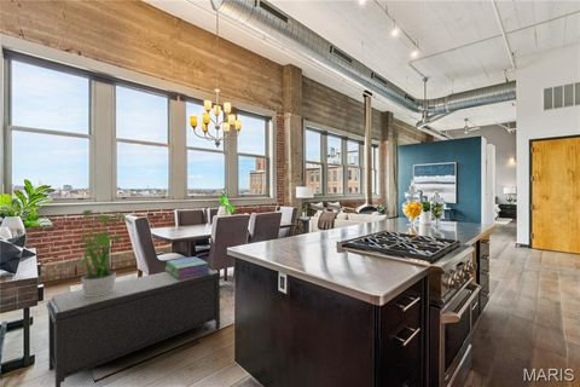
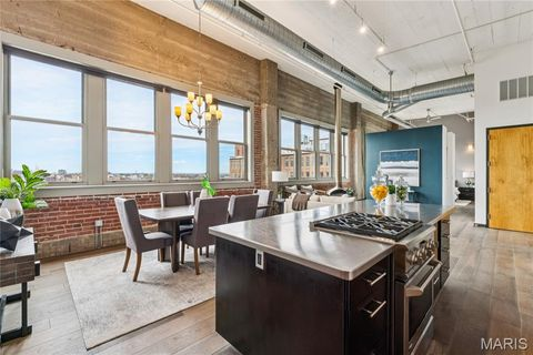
- potted plant (105, 249)
- bench (145, 313)
- stack of books (187, 266)
